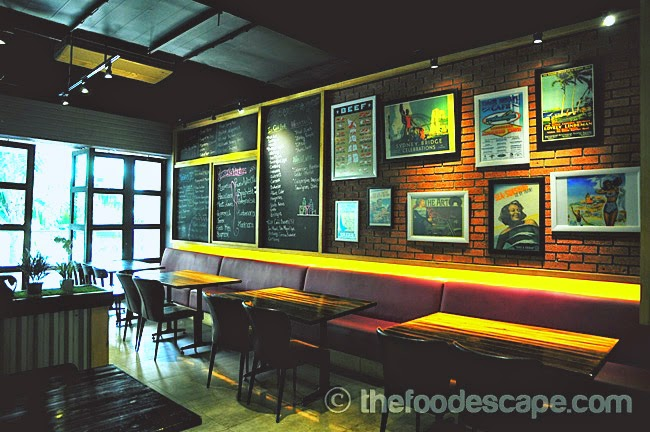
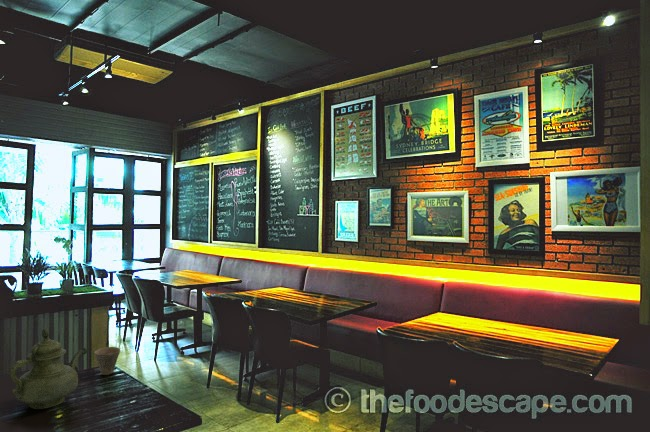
+ cup (107, 361)
+ teapot (51, 363)
